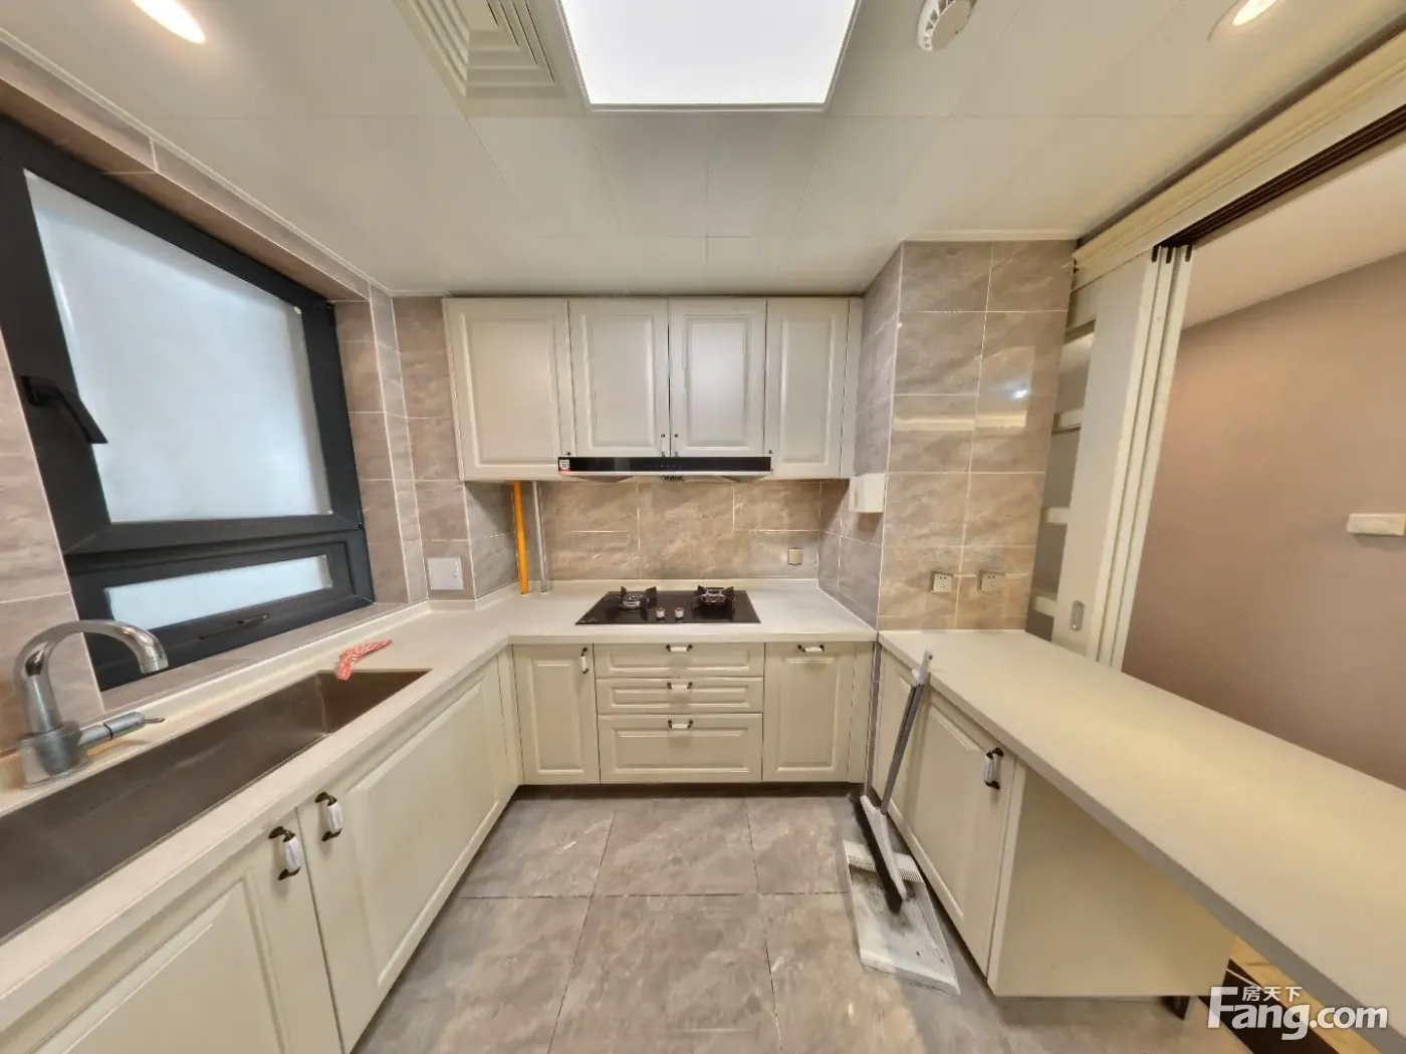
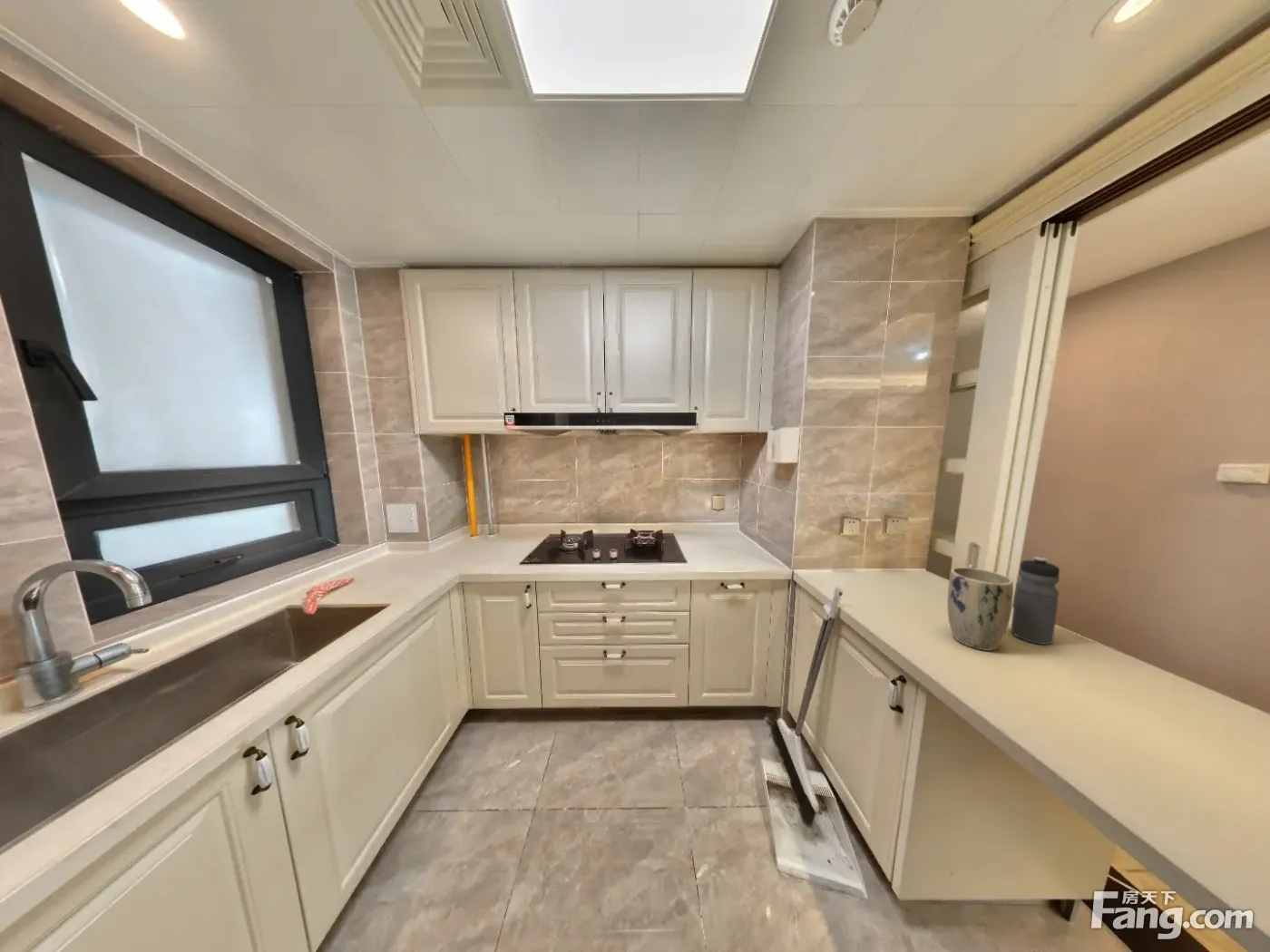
+ plant pot (977, 608)
+ water bottle (1035, 597)
